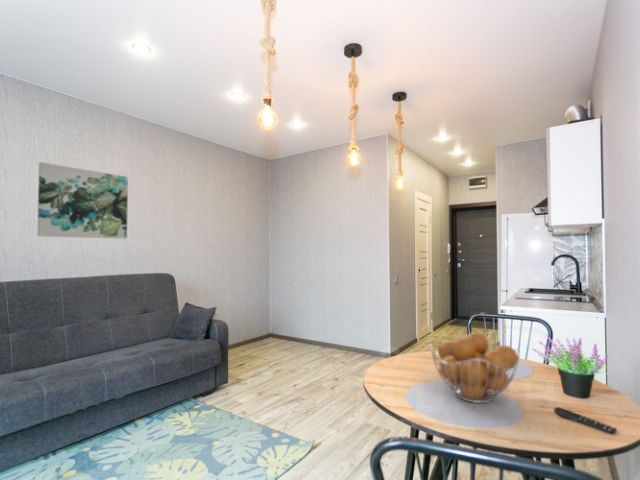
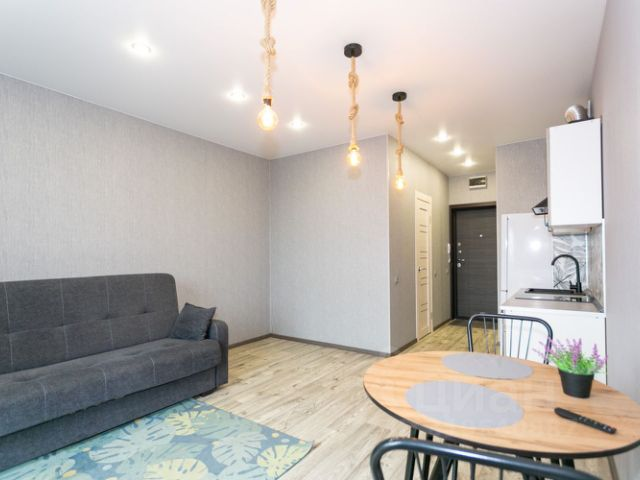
- wall art (86, 203)
- fruit basket (473, 365)
